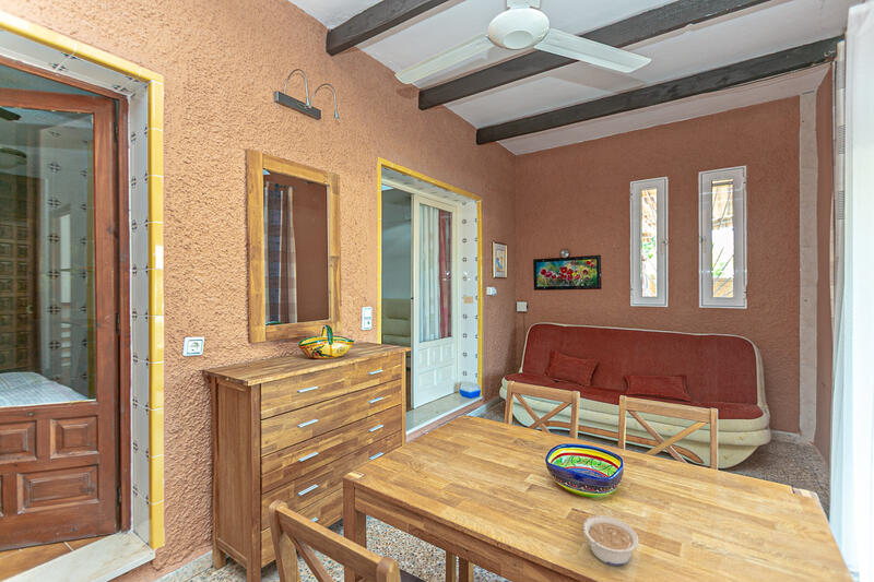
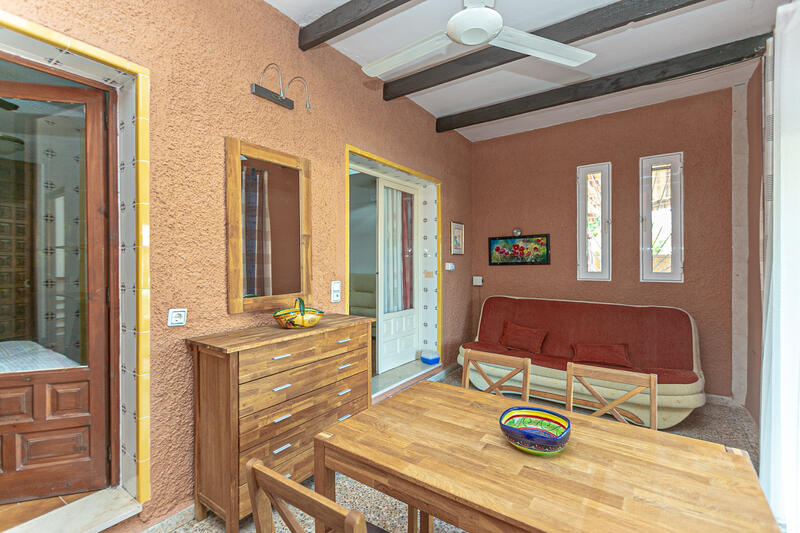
- legume (610, 542)
